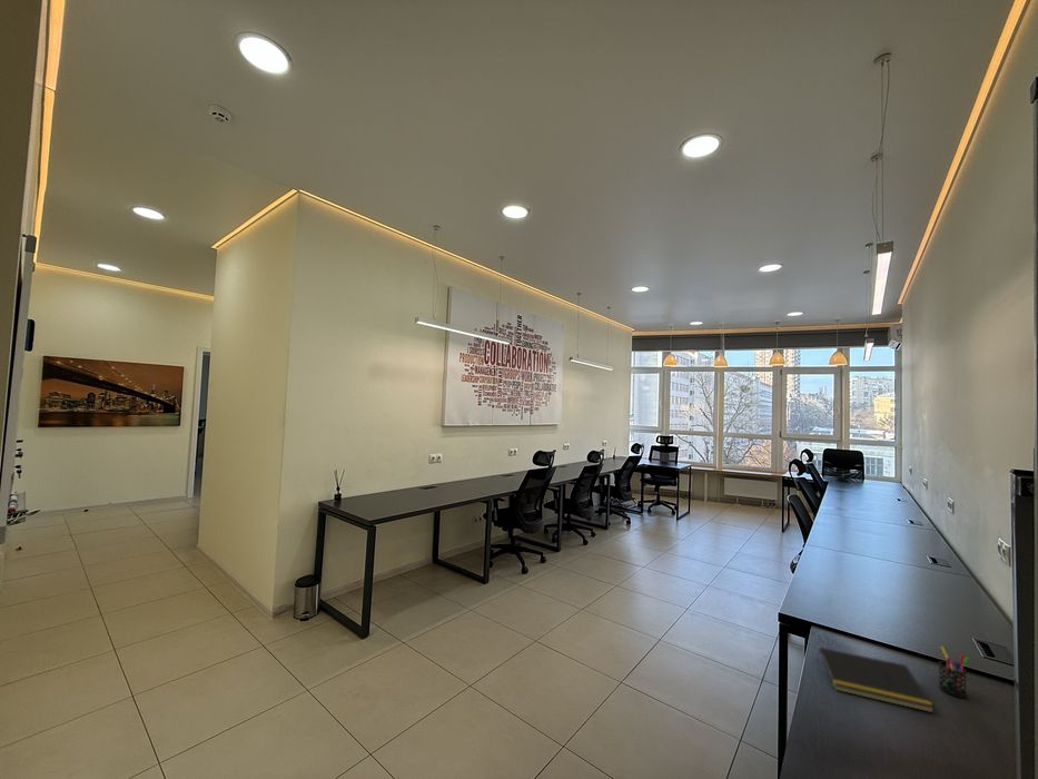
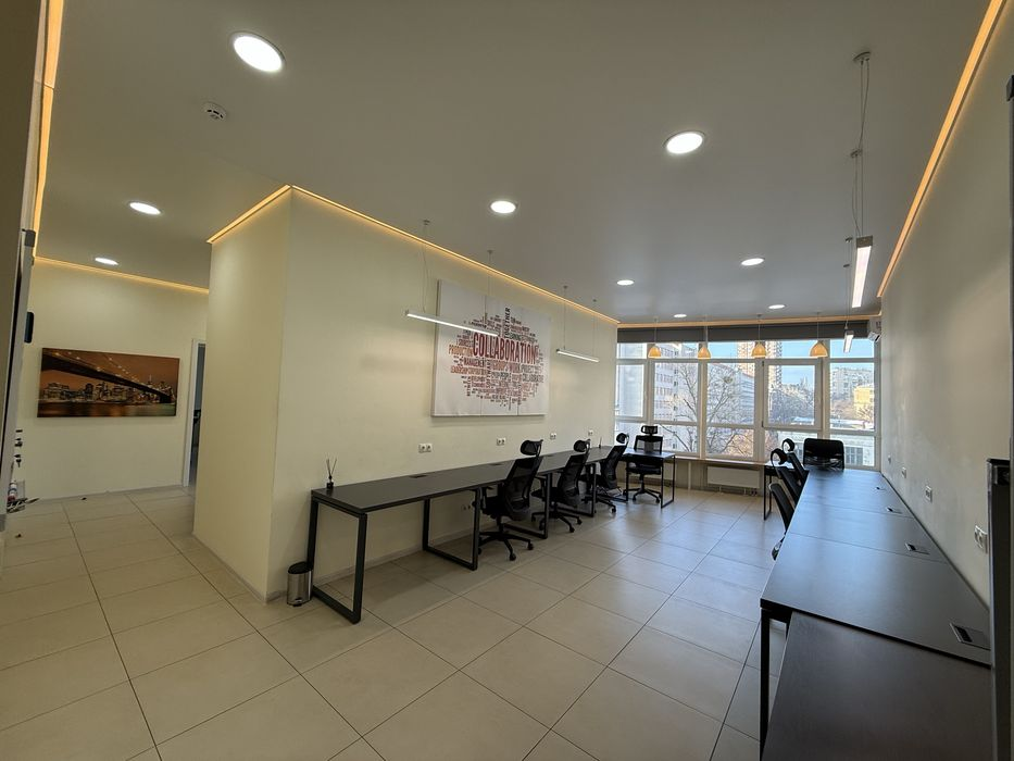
- notepad (871, 677)
- pen holder (956, 671)
